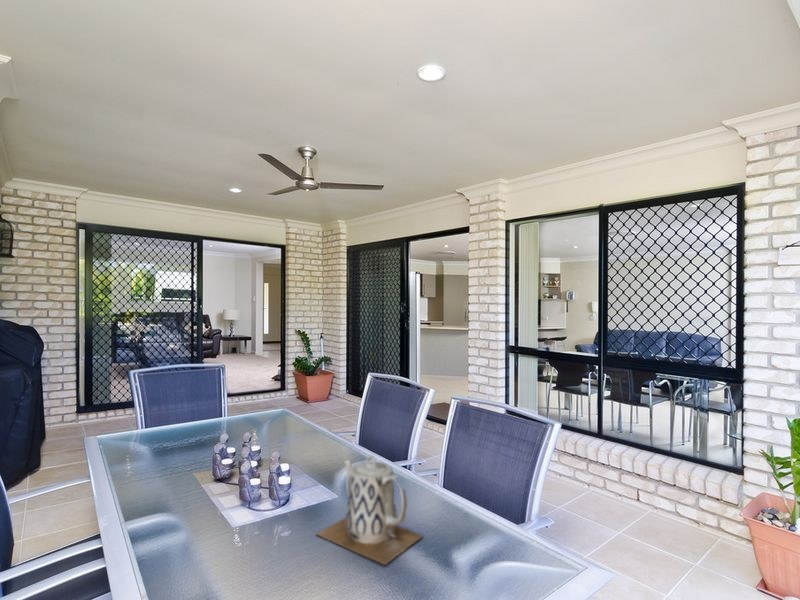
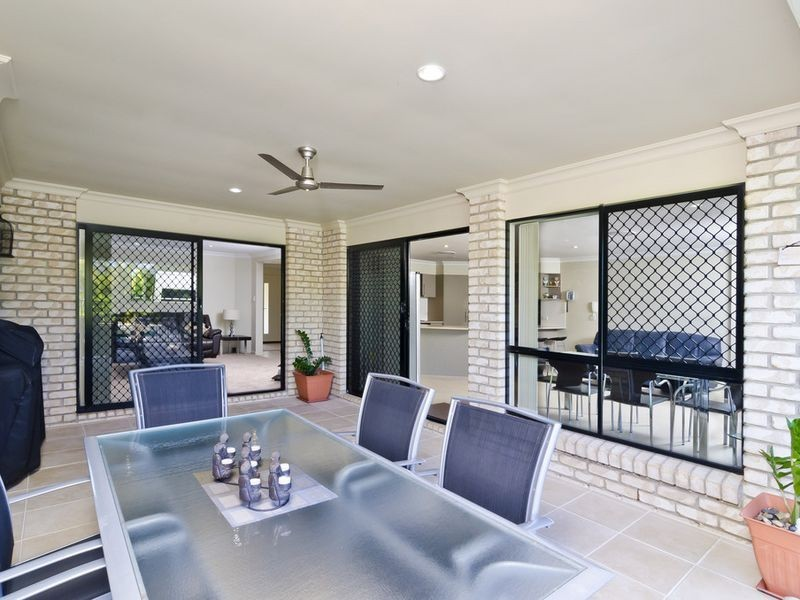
- teapot (369, 496)
